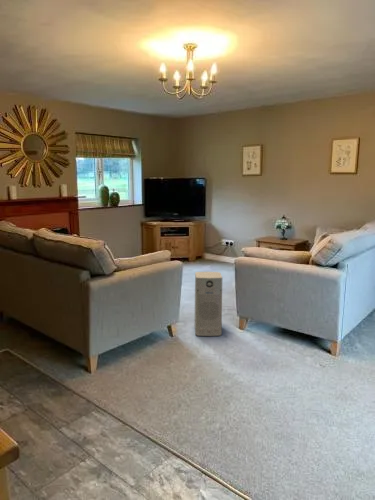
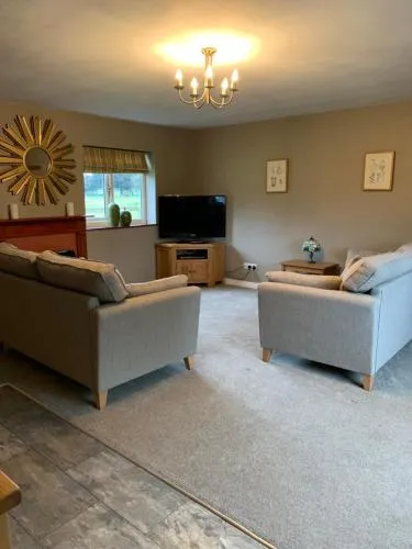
- air purifier (207, 302)
